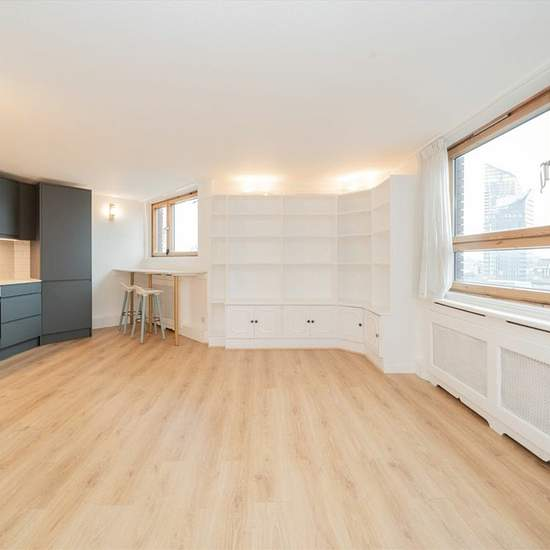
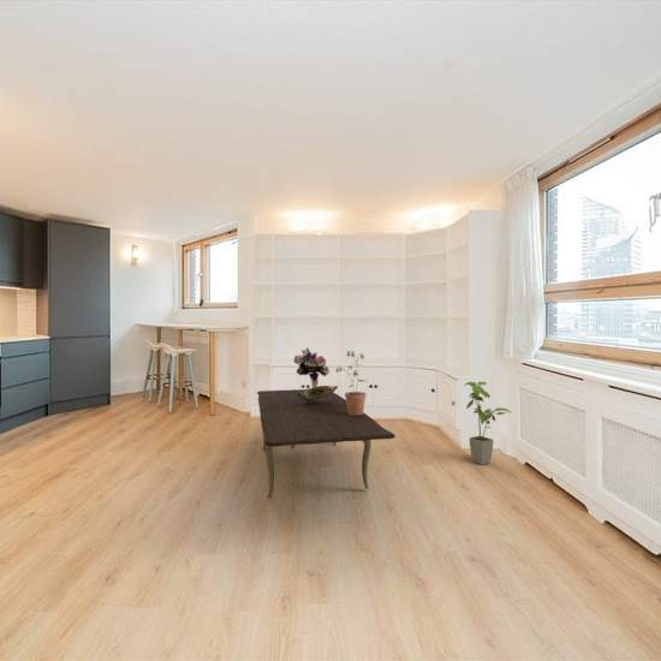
+ bouquet (315, 375)
+ potted plant (352, 382)
+ dining table (308, 436)
+ house plant (483, 422)
